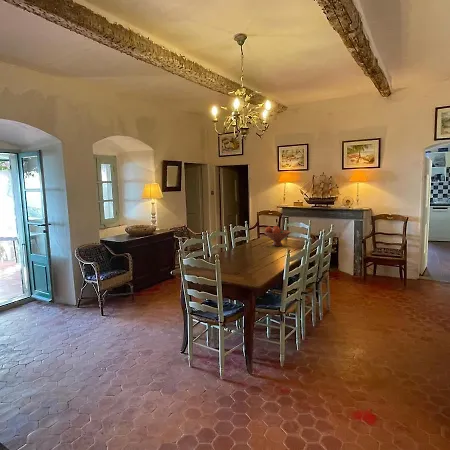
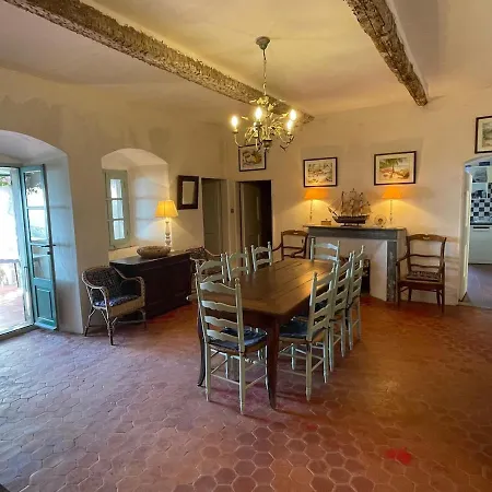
- fruit bowl (277, 235)
